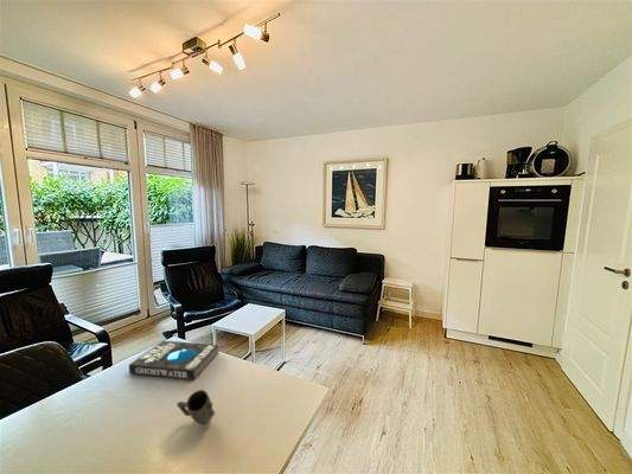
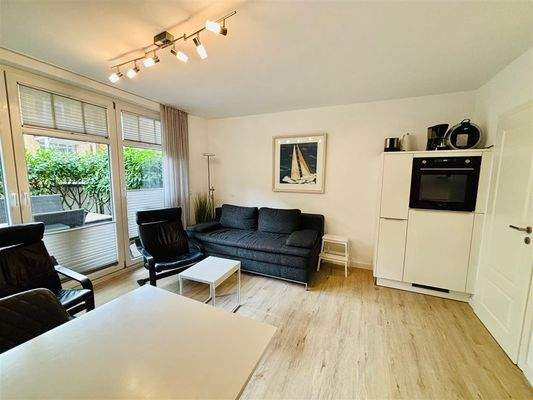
- book (177, 358)
- mug (196, 409)
